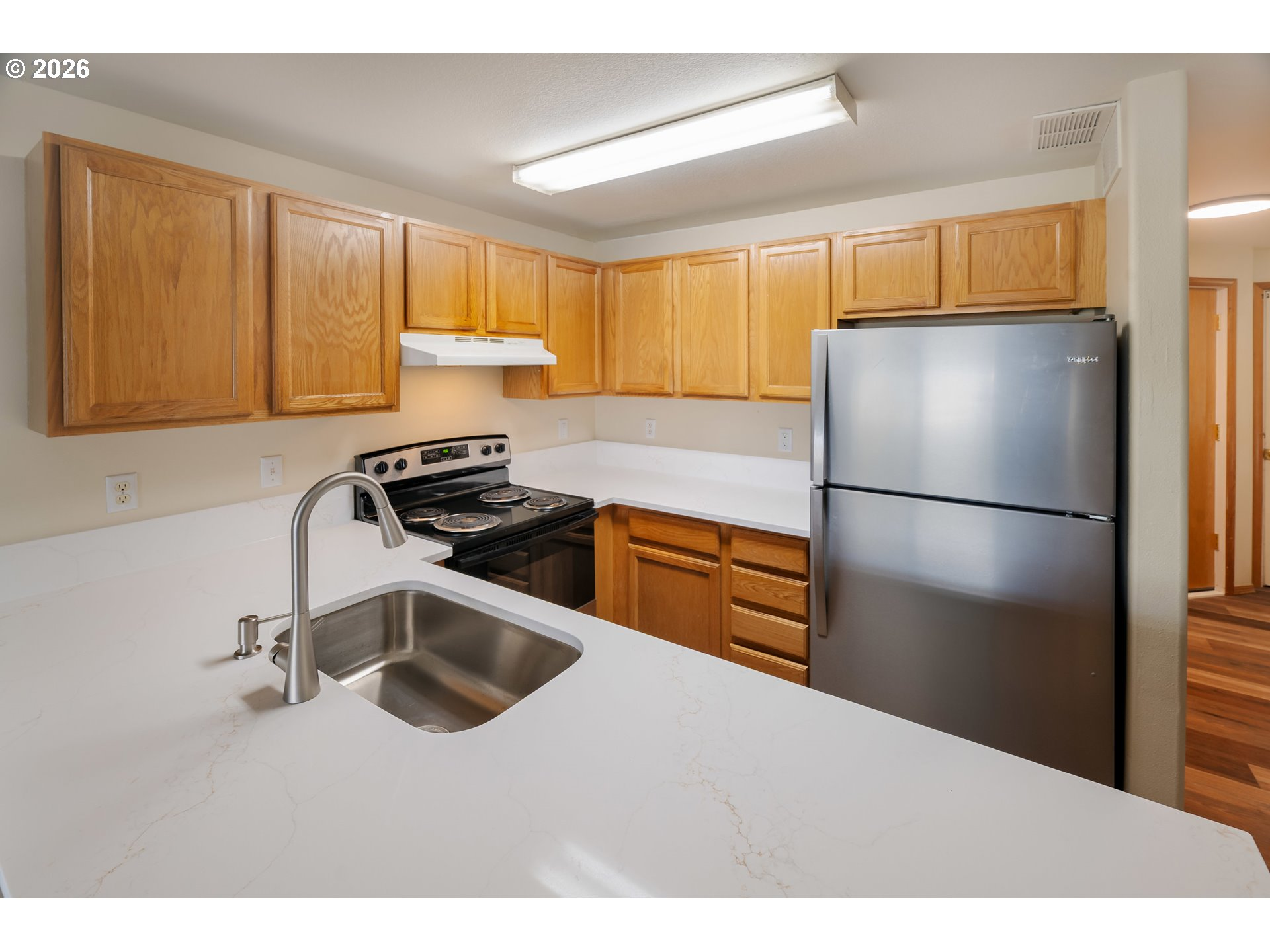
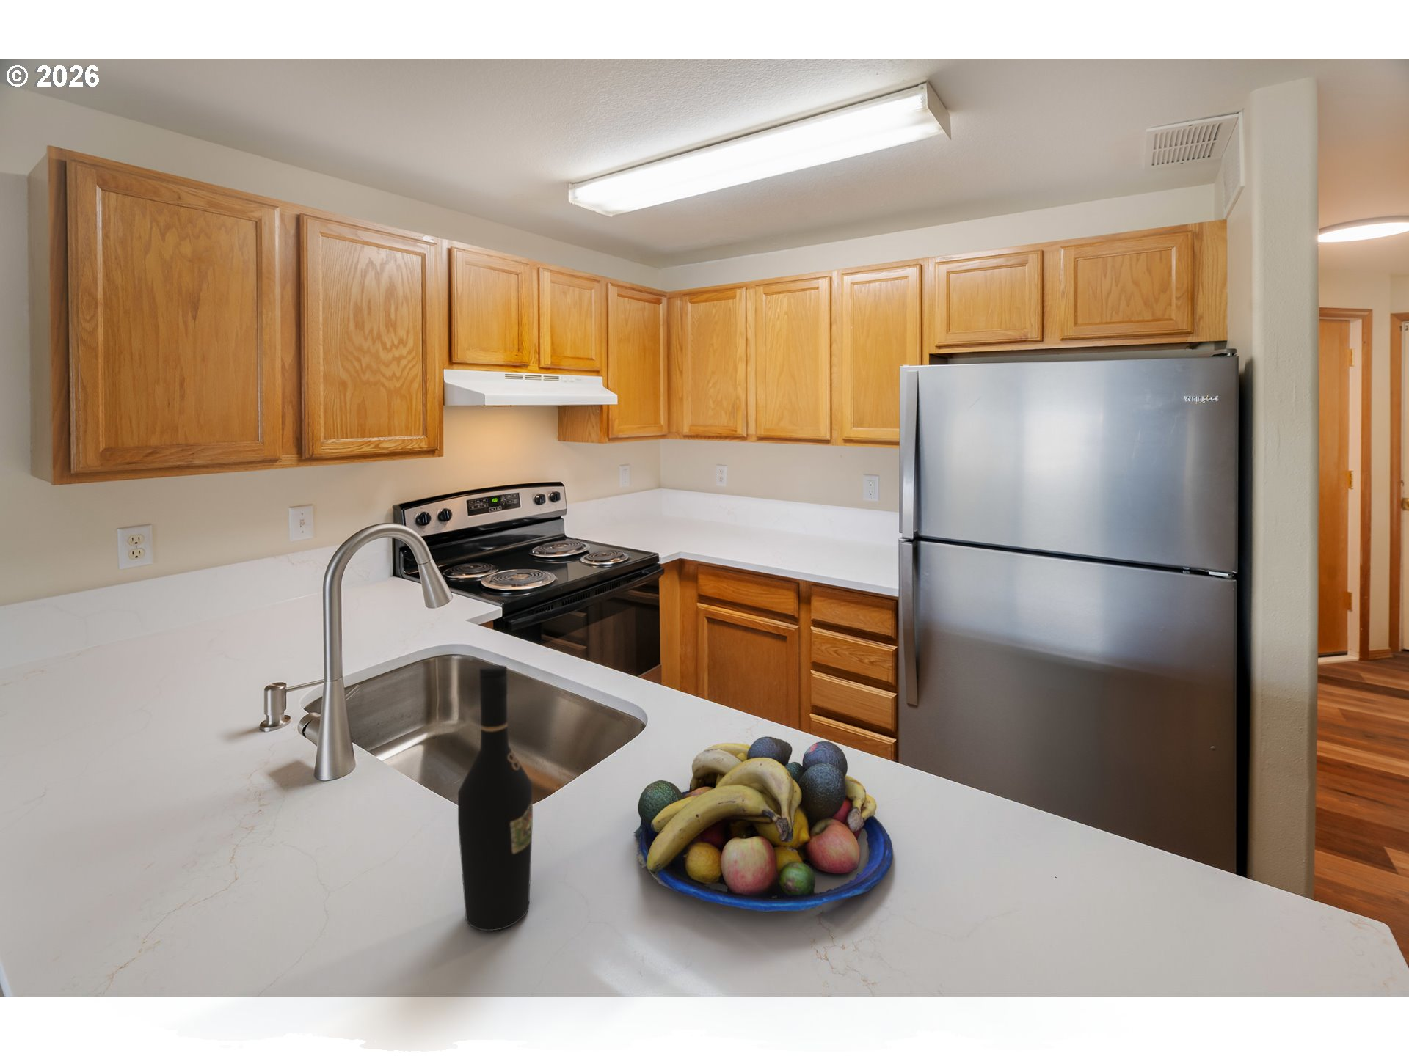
+ fruit bowl (763, 795)
+ wine bottle (495, 791)
